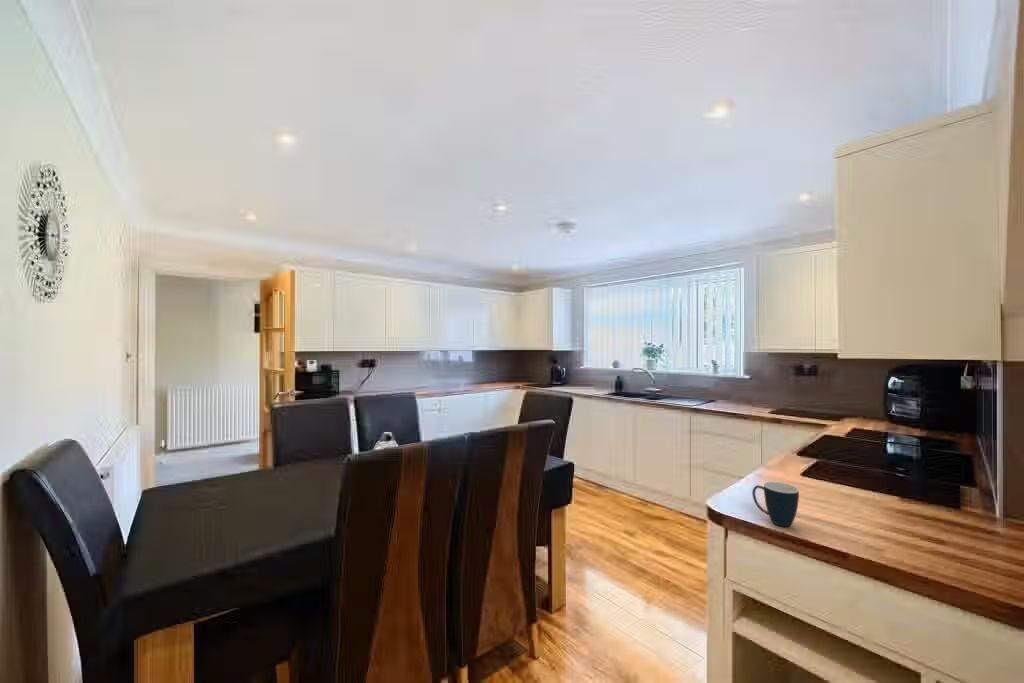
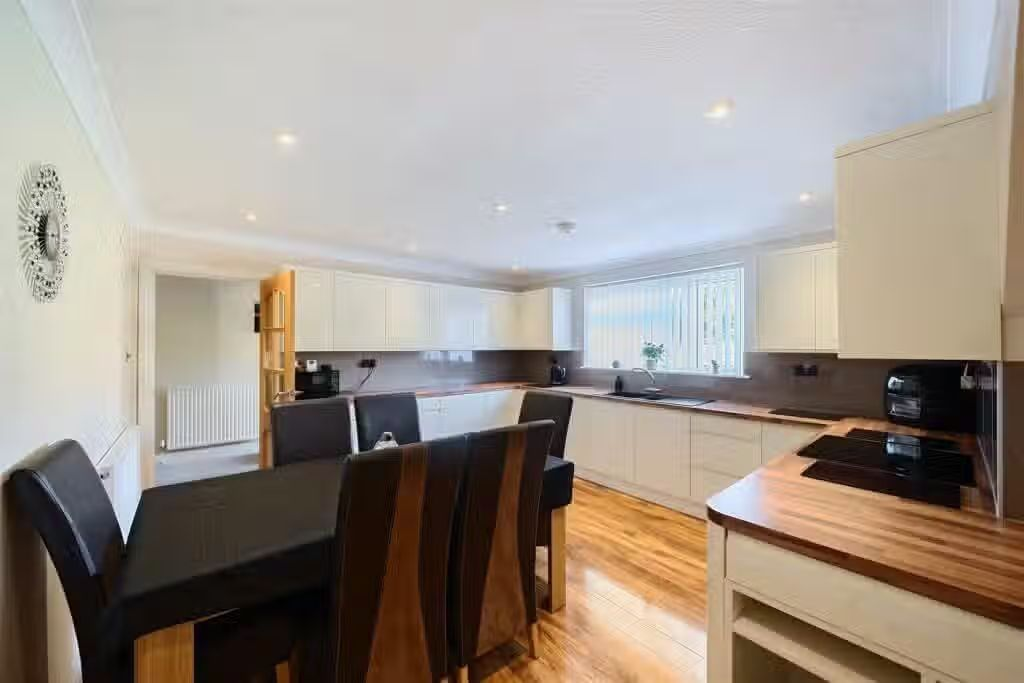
- mug (774, 503)
